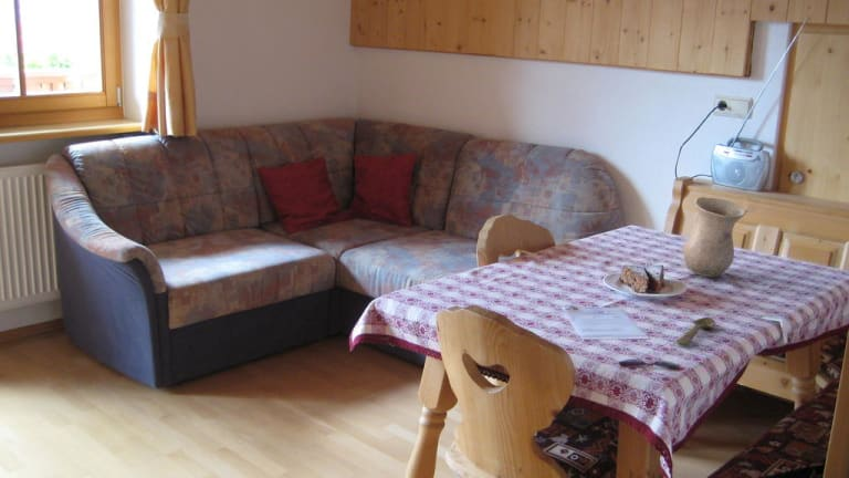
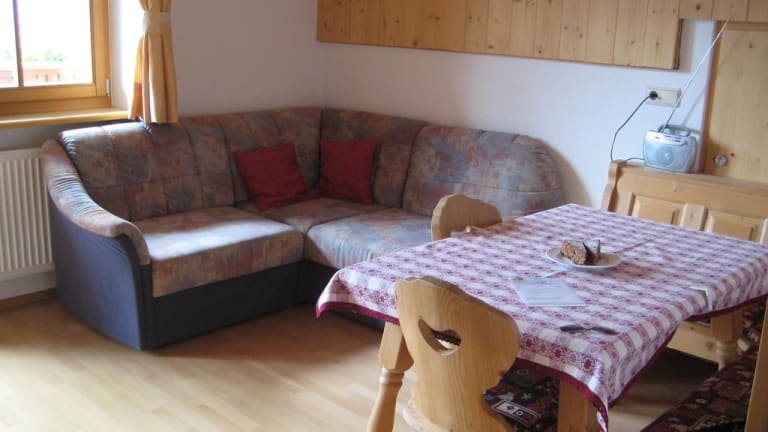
- vase (713, 238)
- spoon (694, 331)
